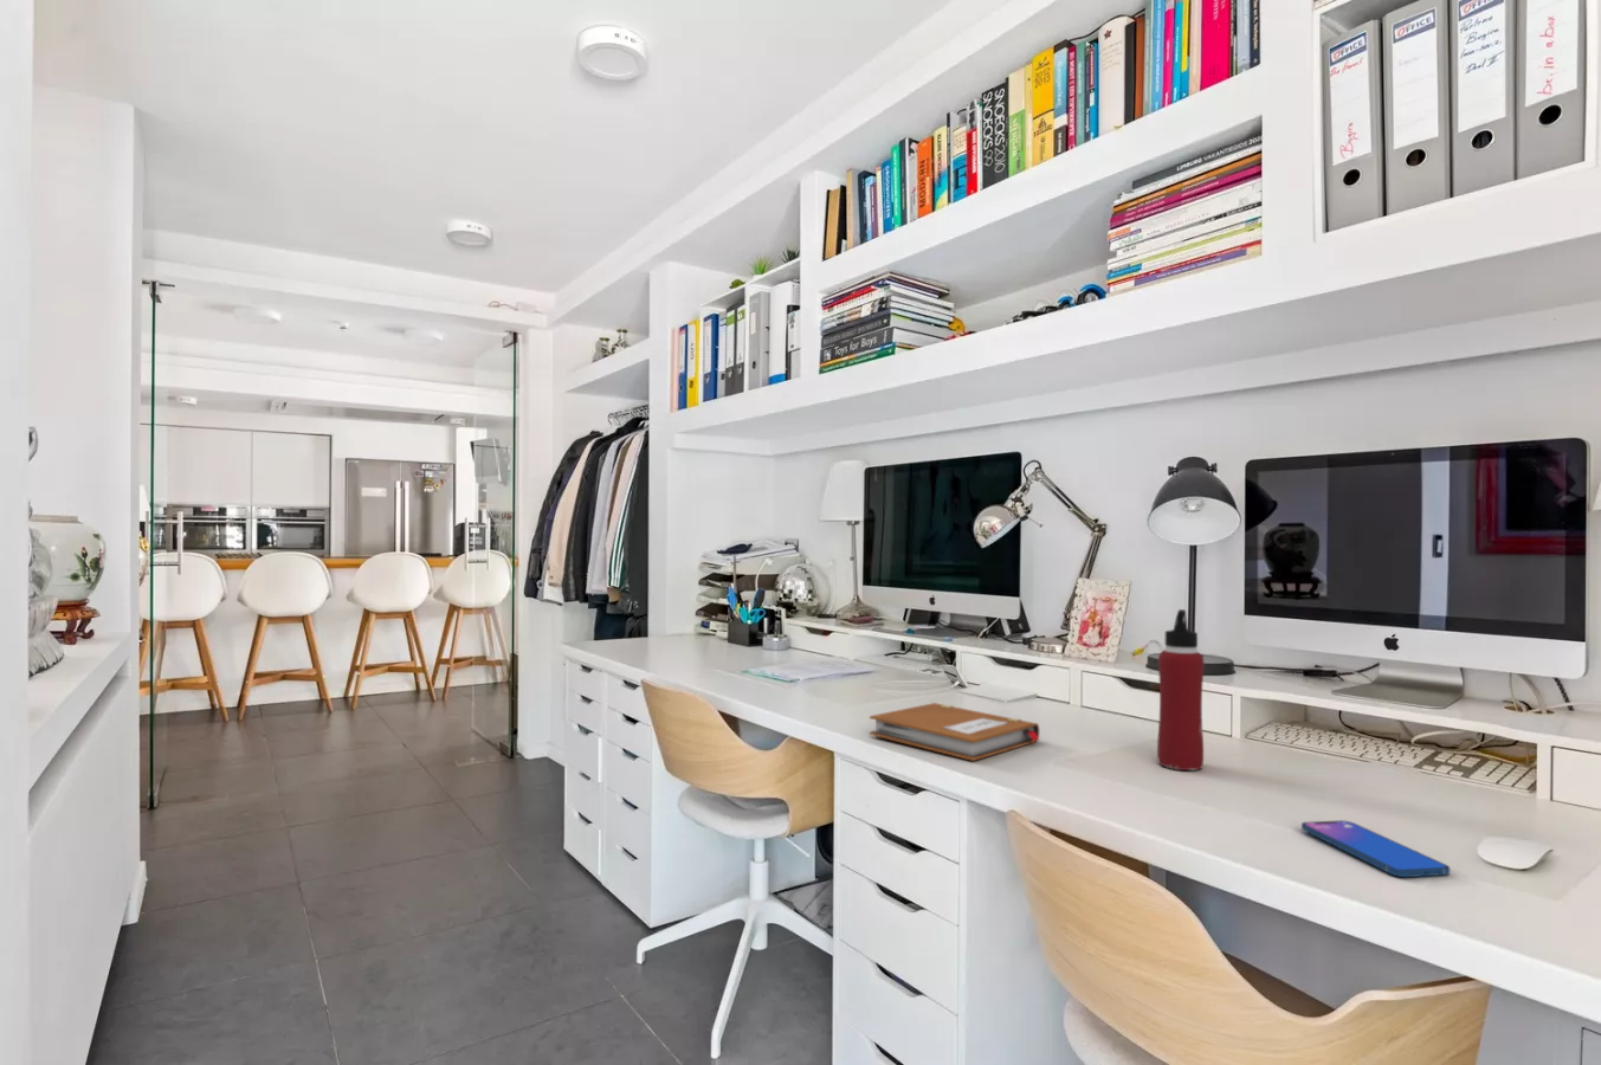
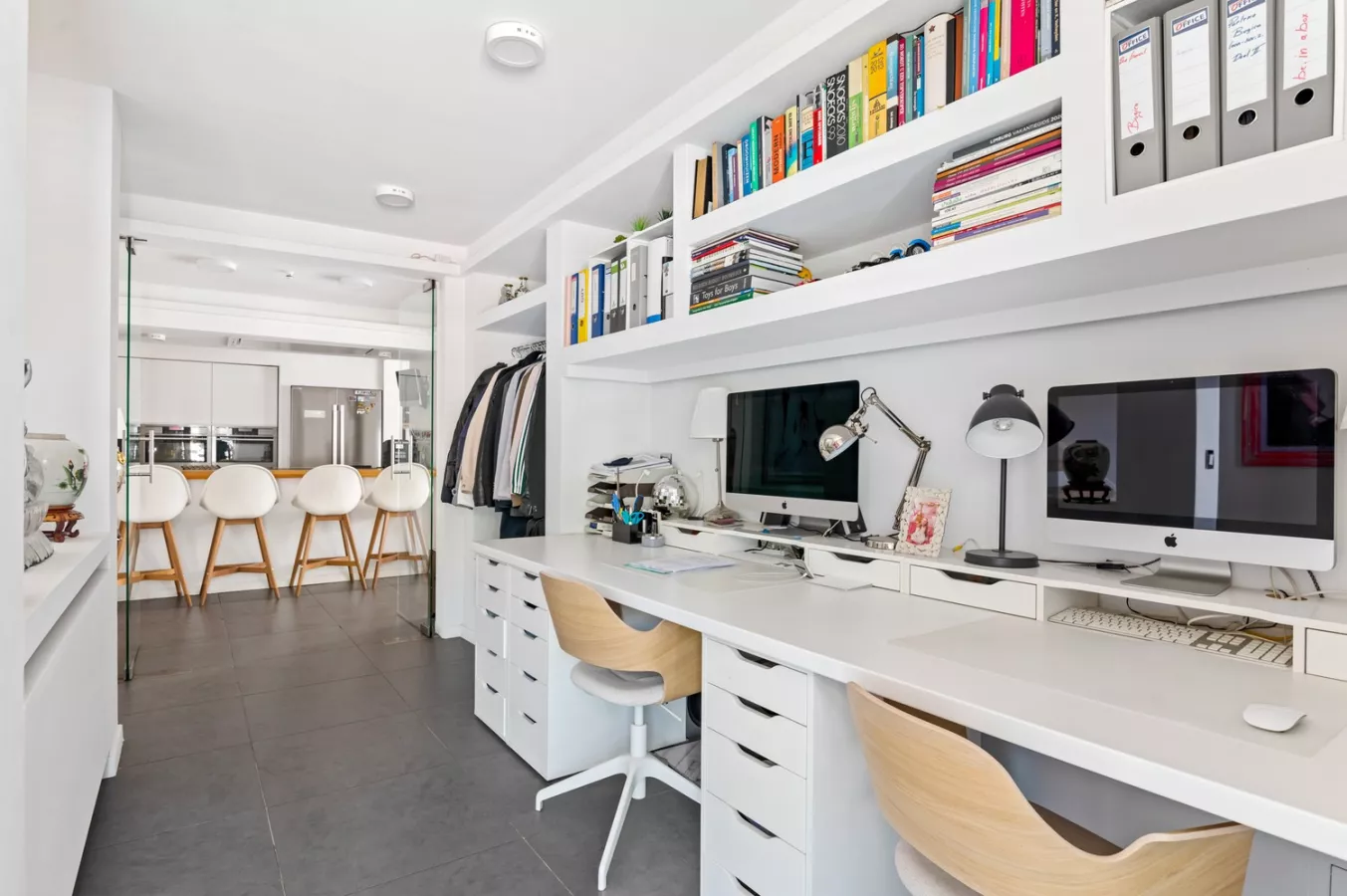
- notebook (956, 729)
- water bottle (1180, 687)
- smartphone (1370, 846)
